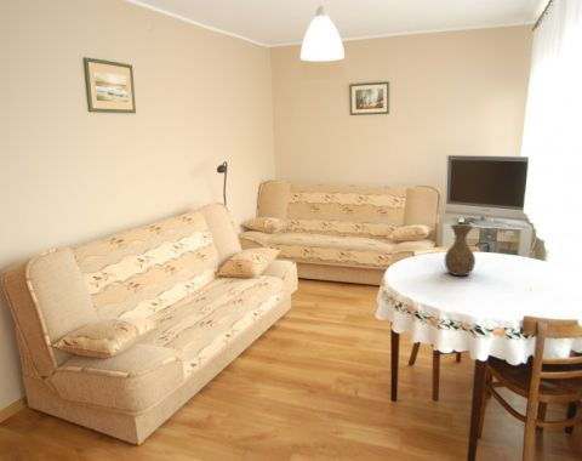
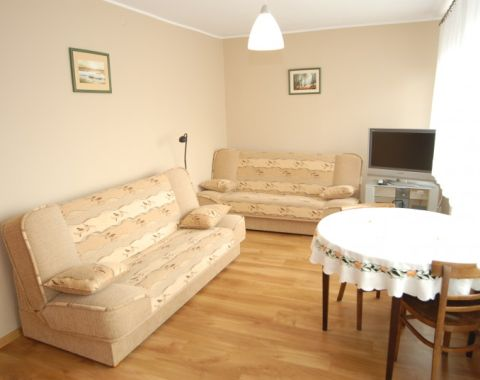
- vase (460, 250)
